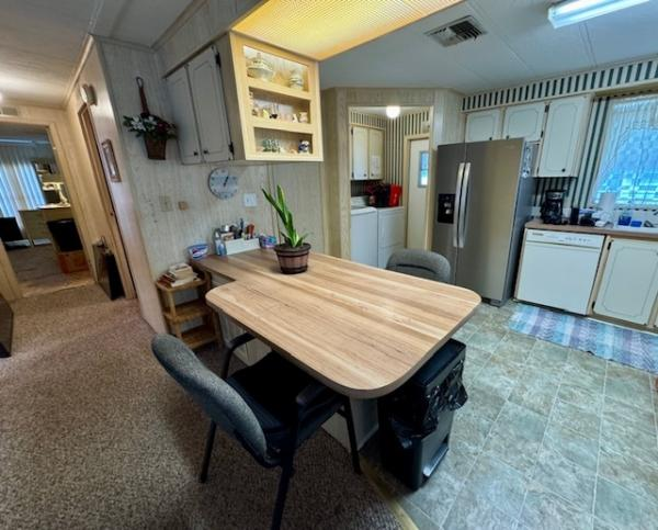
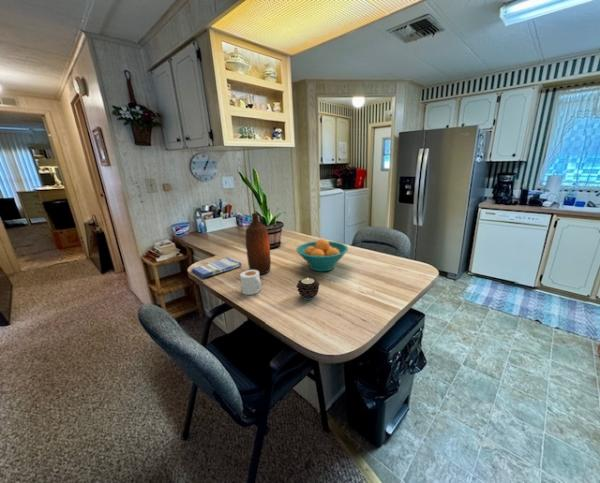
+ dish towel (217, 266)
+ candle (308, 287)
+ mug (252, 282)
+ fruit bowl (322, 253)
+ bottle (257, 243)
